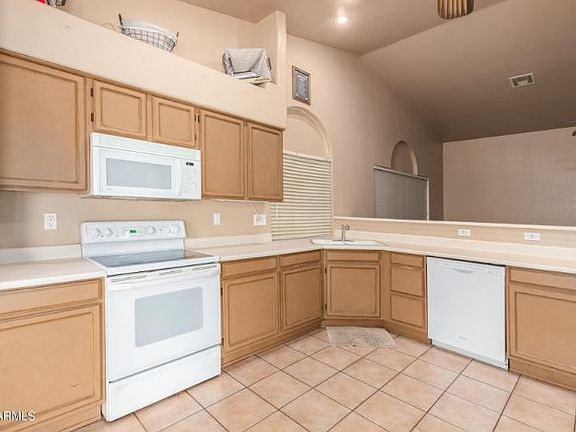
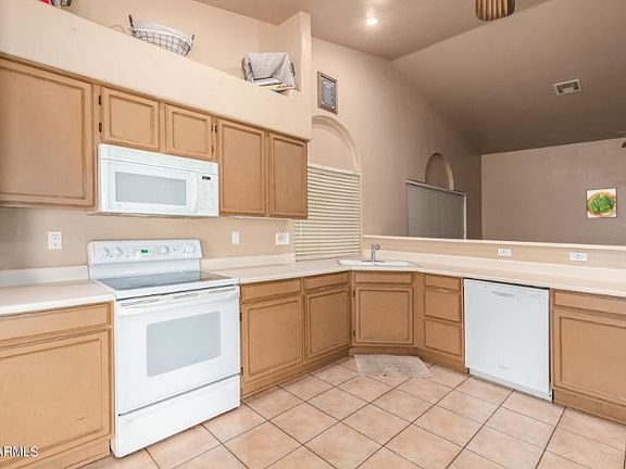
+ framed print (601, 203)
